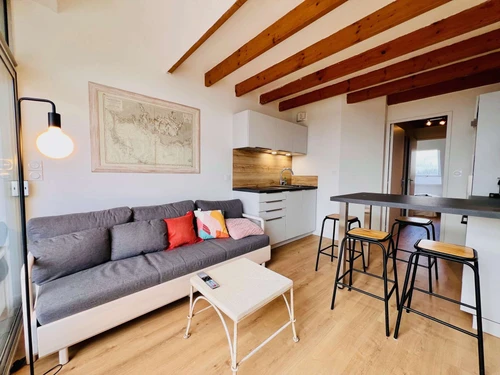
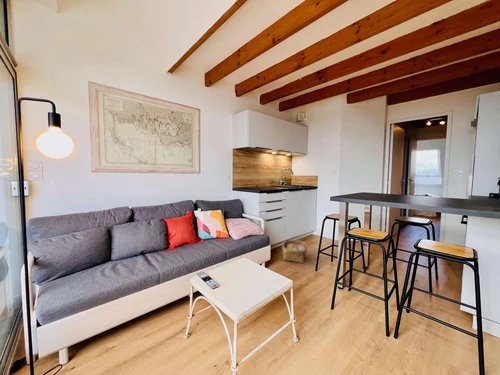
+ woven basket (294, 248)
